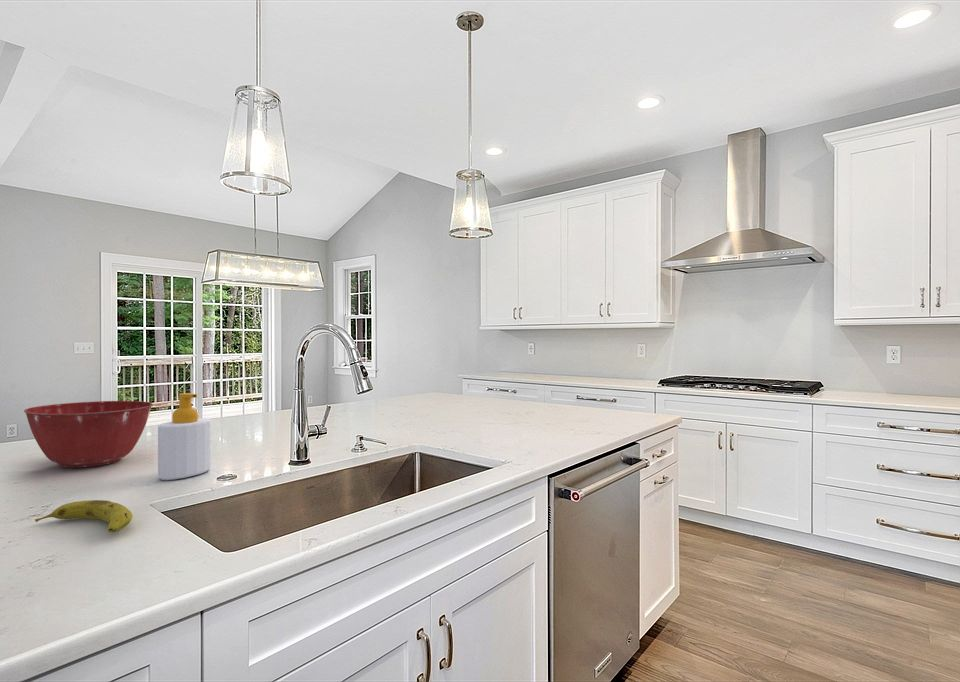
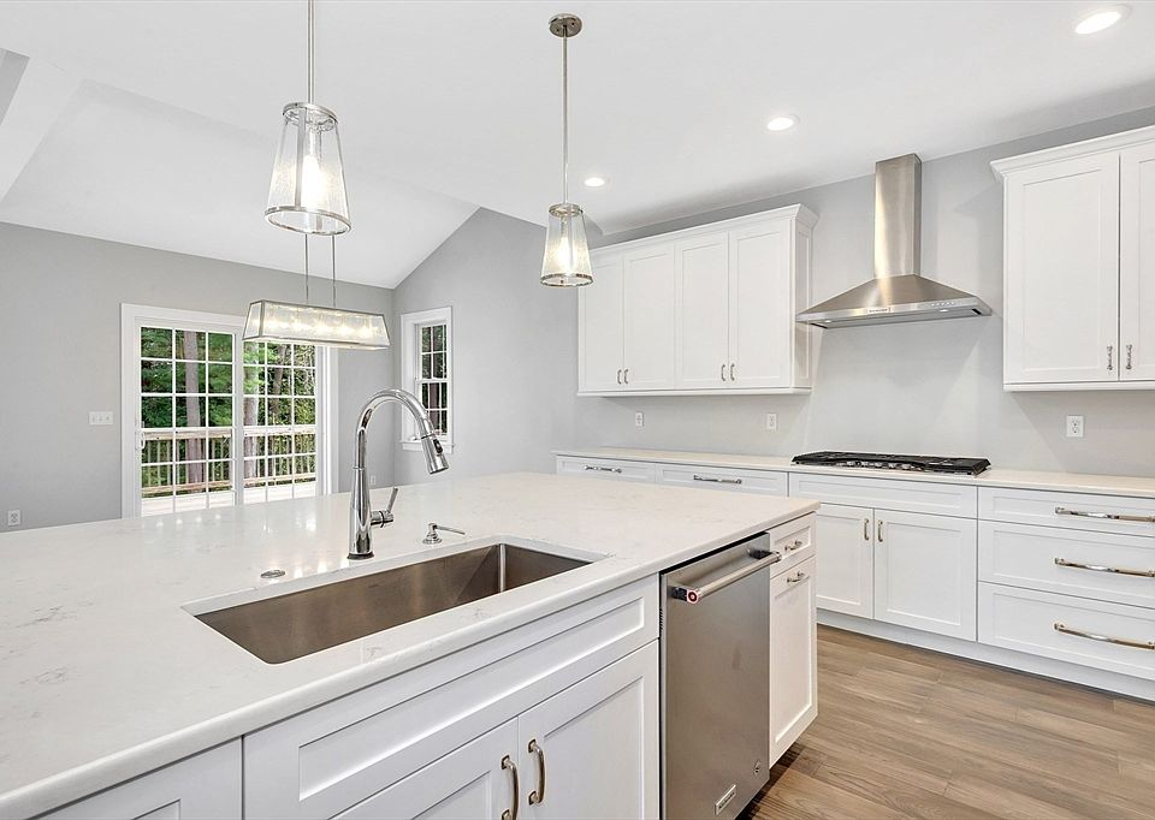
- mixing bowl (92, 433)
- fruit (91, 517)
- soap bottle (185, 433)
